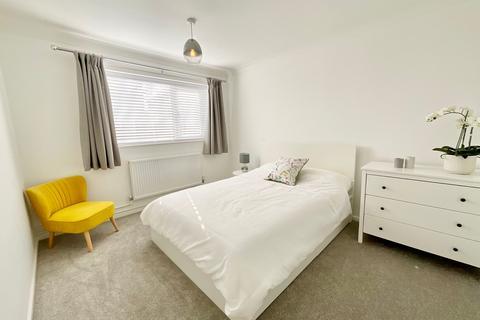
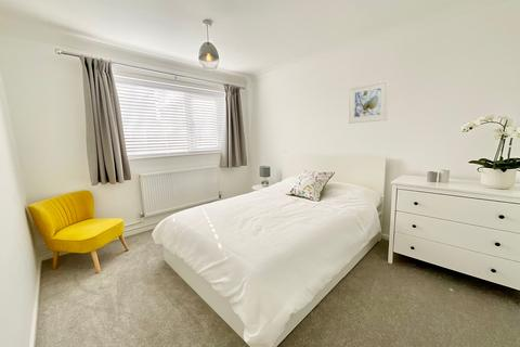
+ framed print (367, 103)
